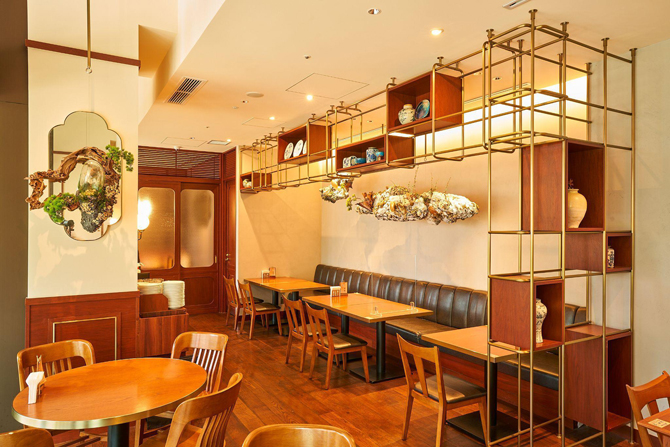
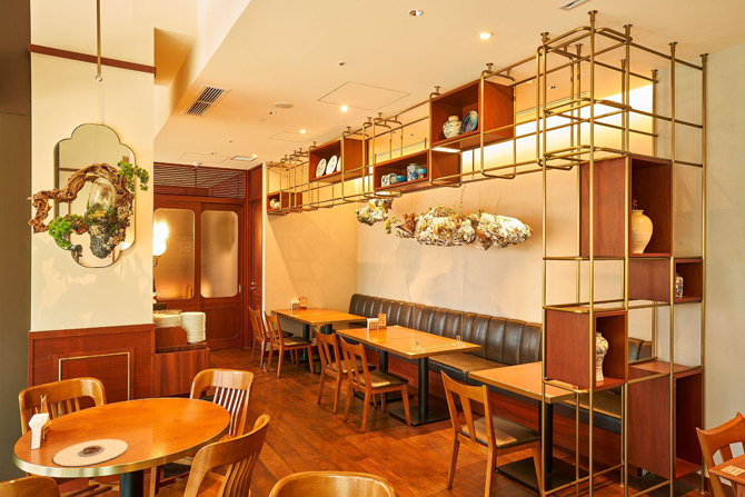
+ plate (91, 449)
